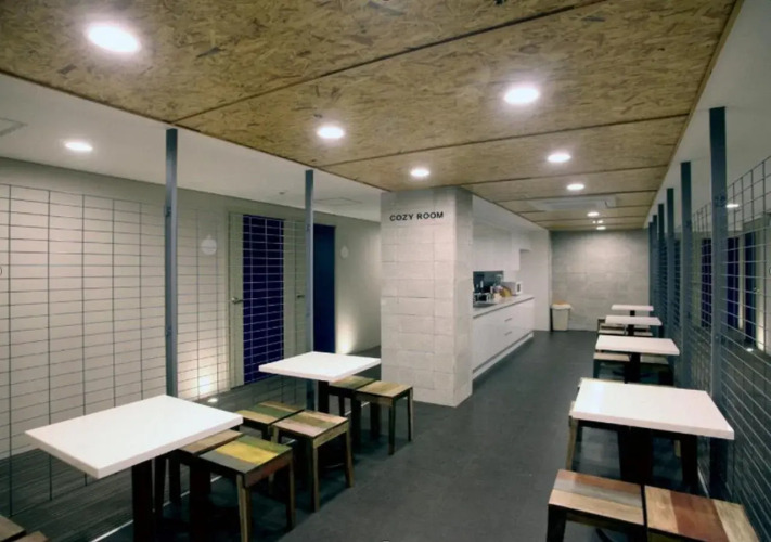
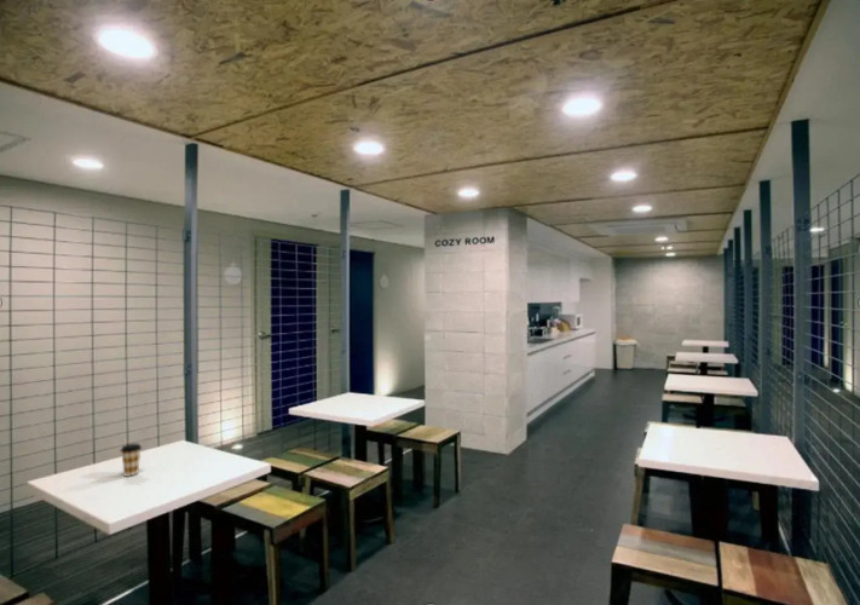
+ coffee cup (131, 460)
